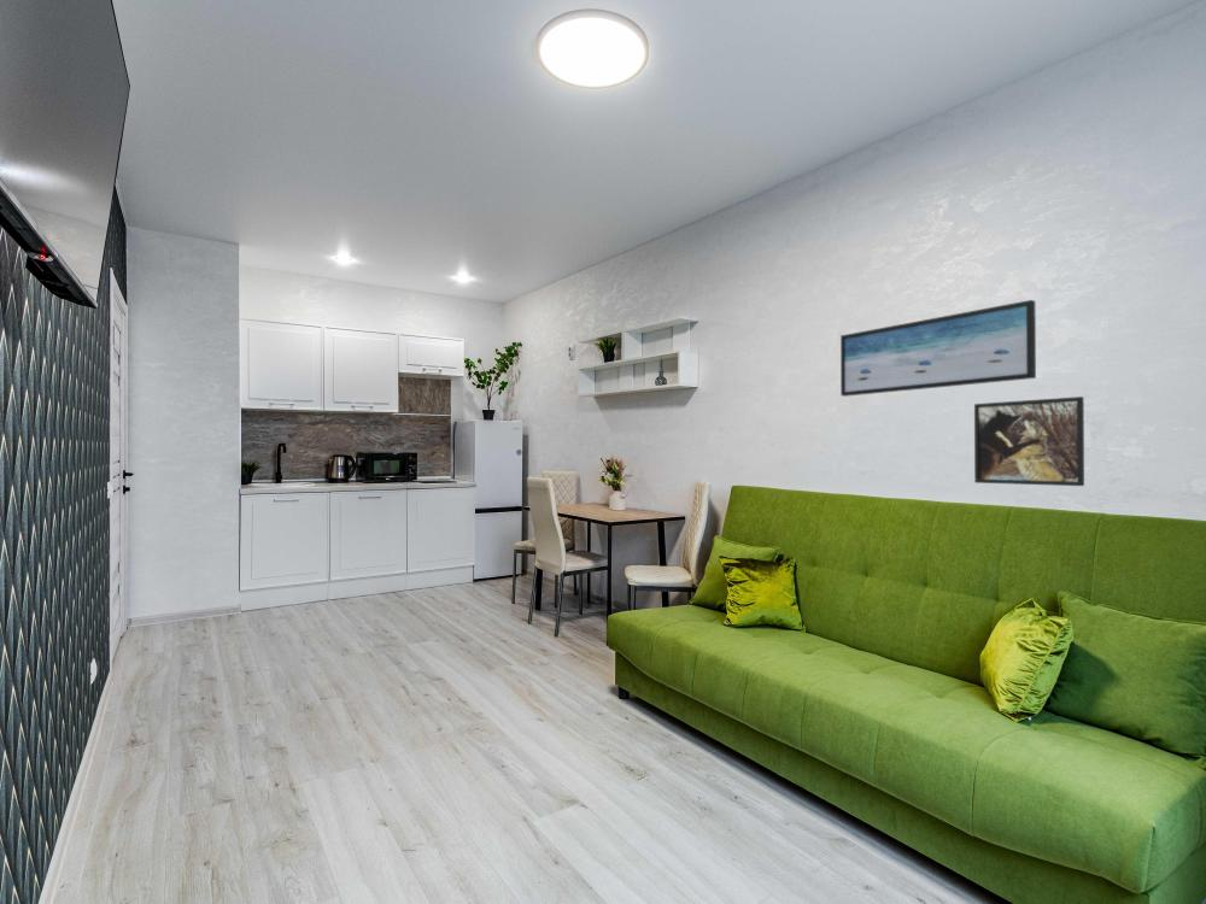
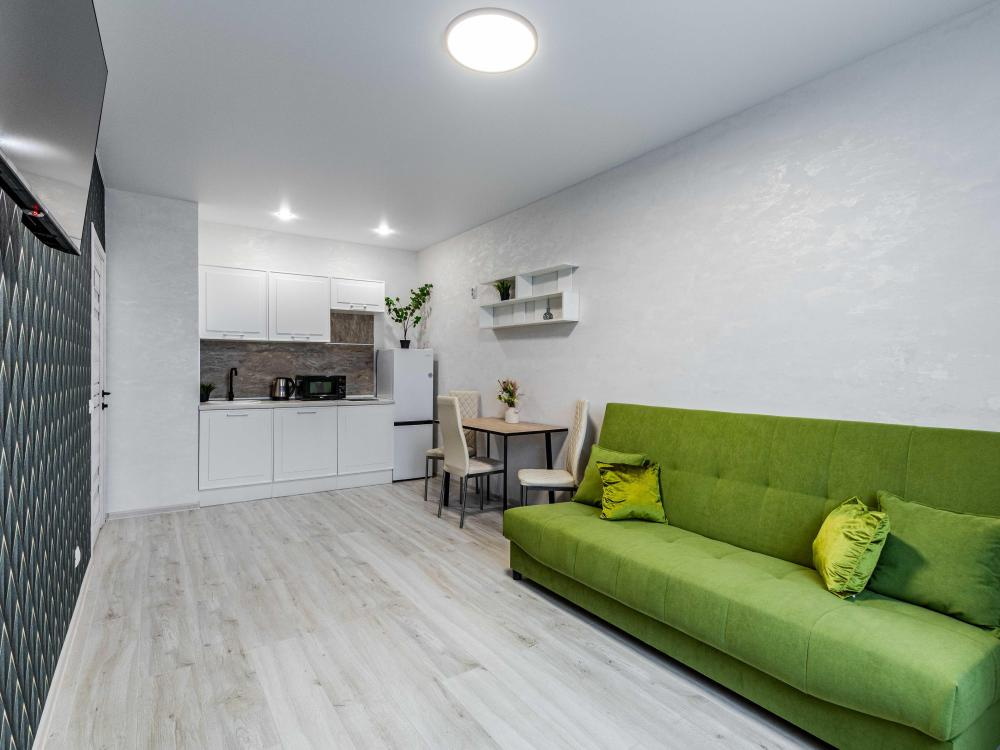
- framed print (1025, 442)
- wall art (926, 353)
